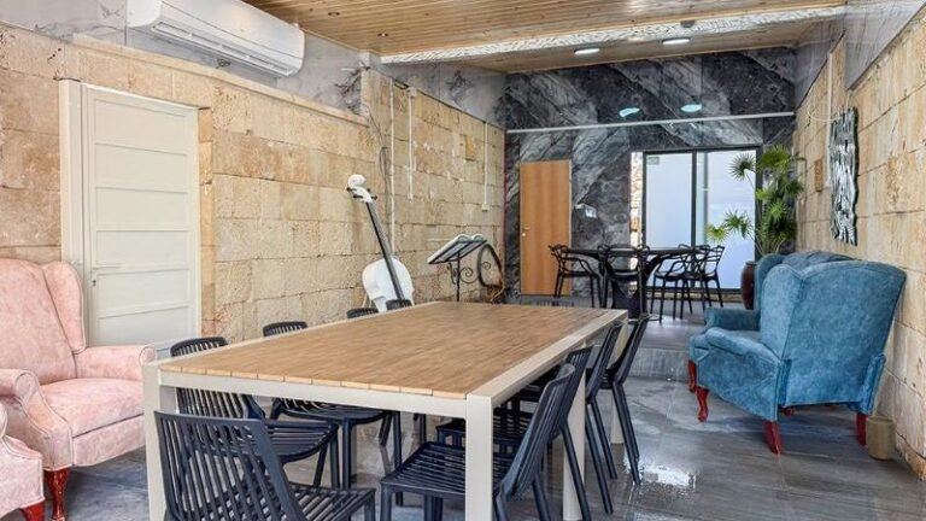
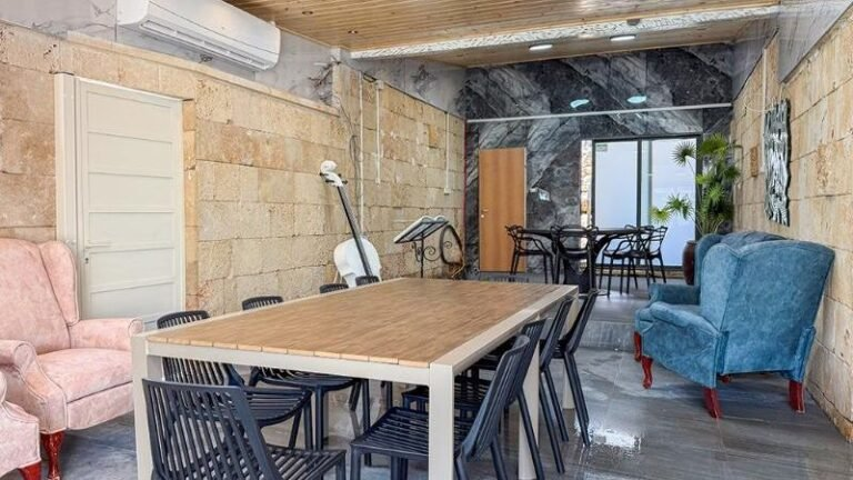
- plant pot (880, 438)
